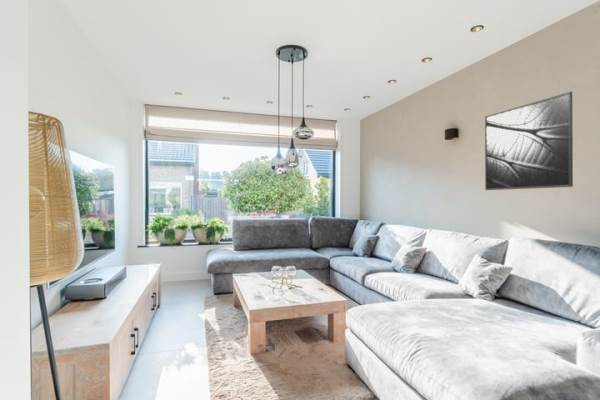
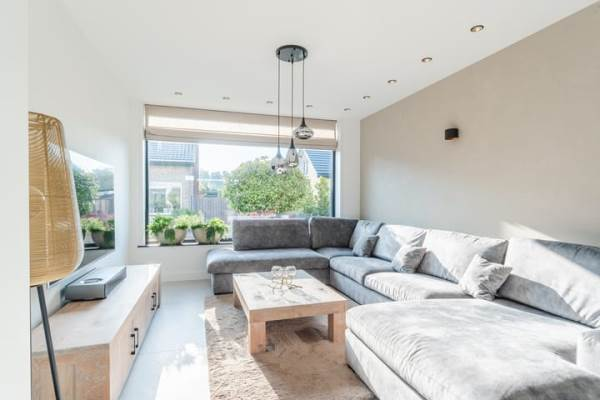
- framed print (523, 147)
